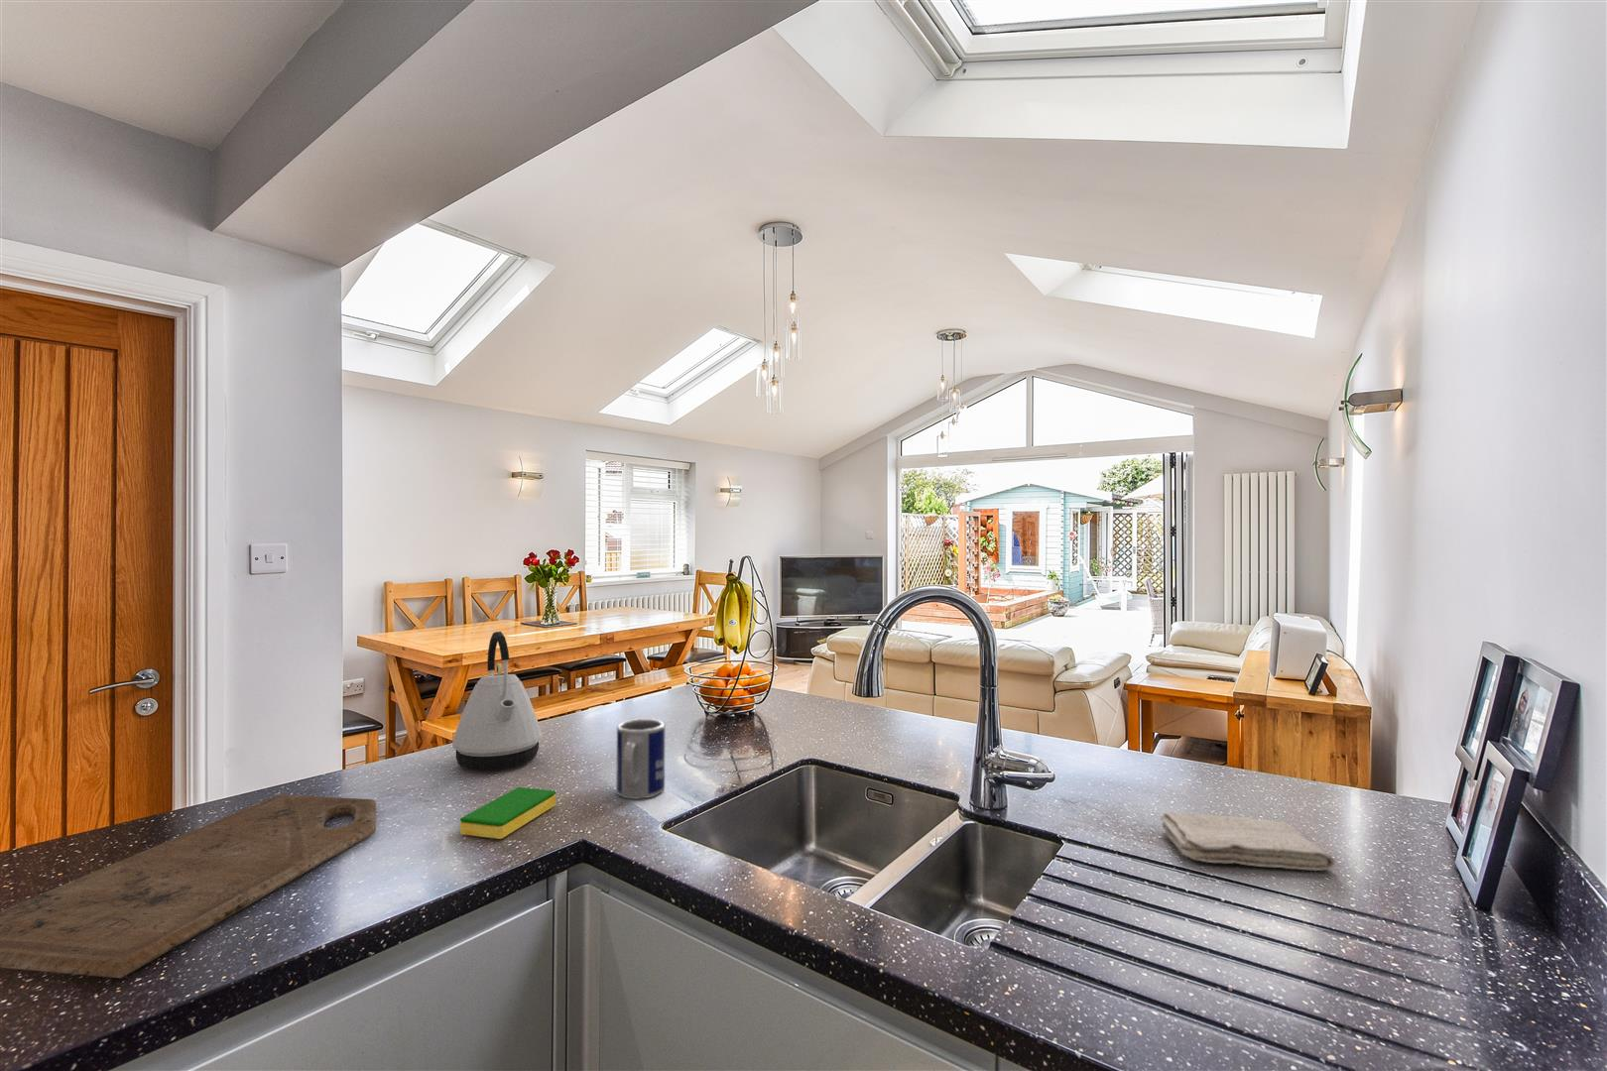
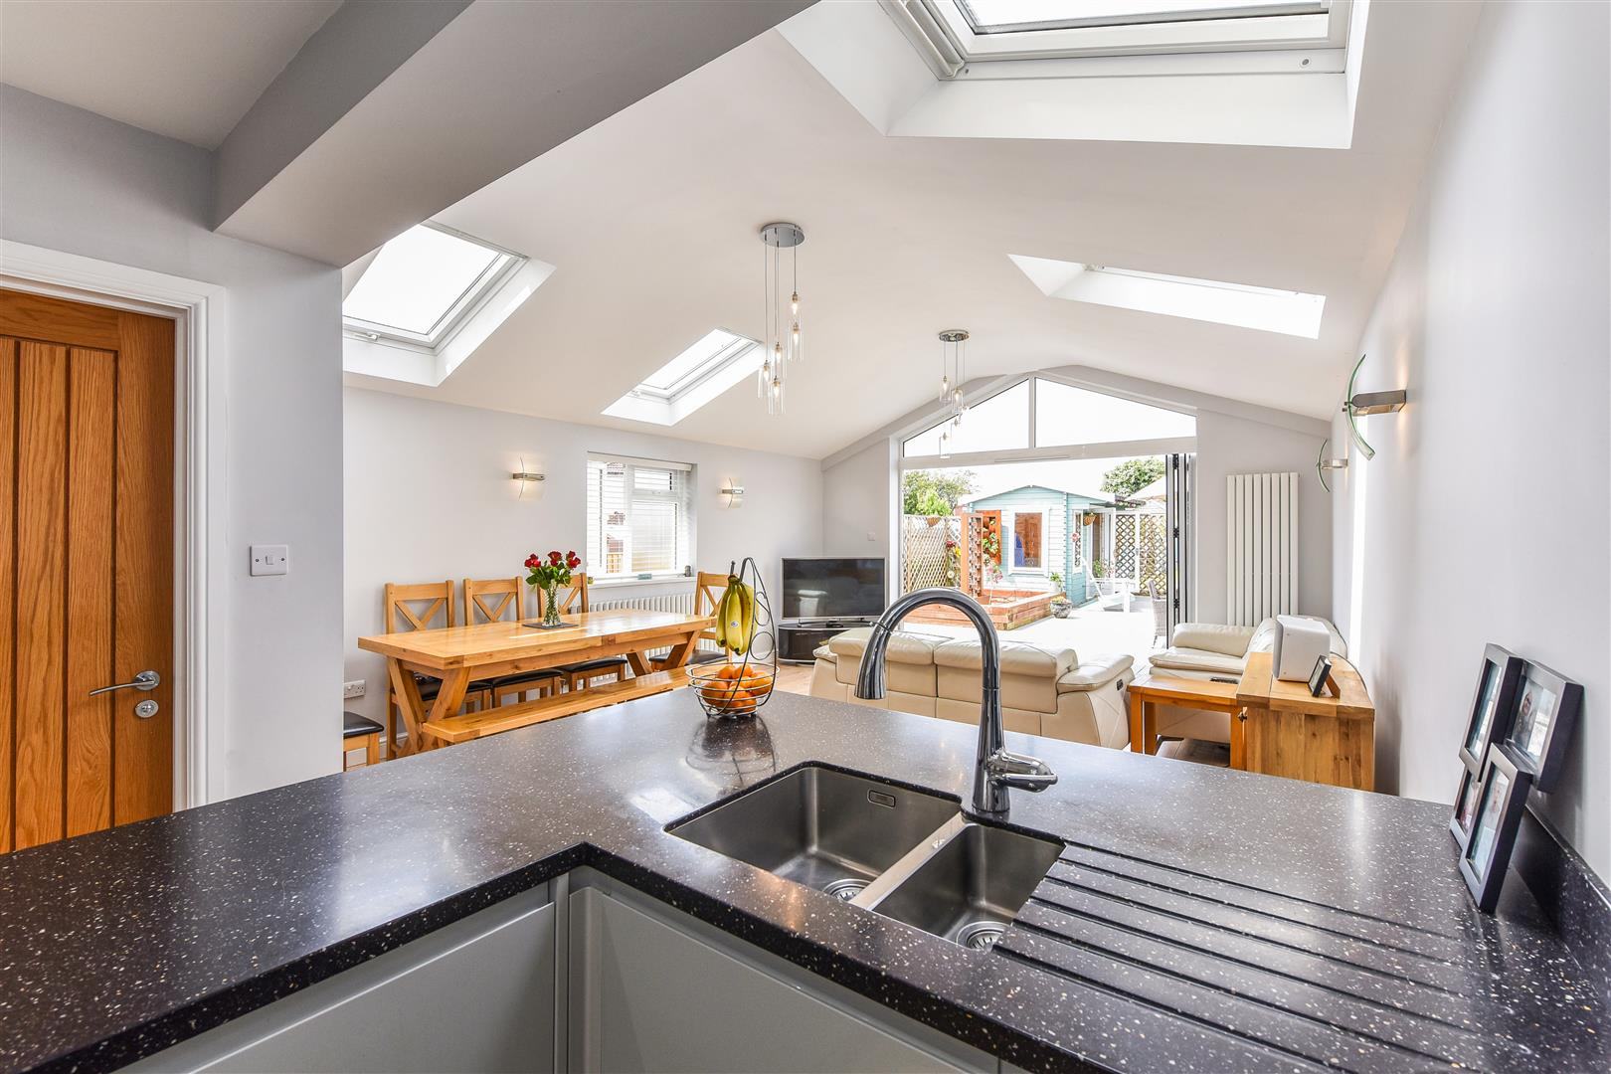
- kettle (497, 696)
- washcloth (1239, 838)
- cutting board (216, 864)
- mug (637, 760)
- dish sponge (509, 812)
